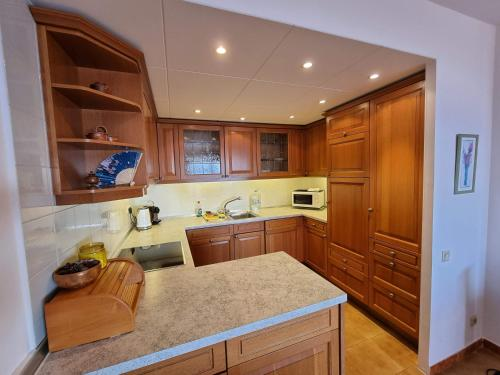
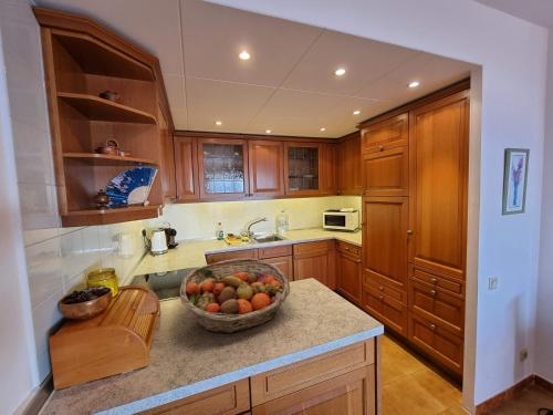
+ fruit basket (237, 291)
